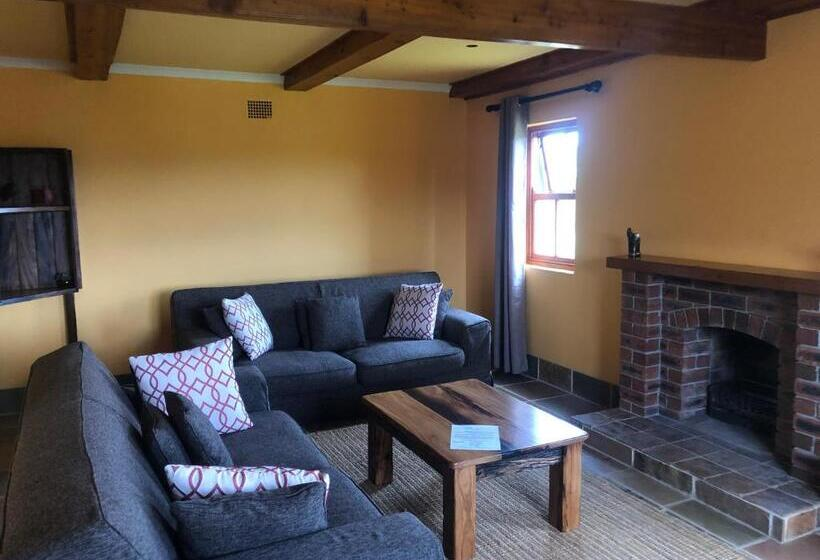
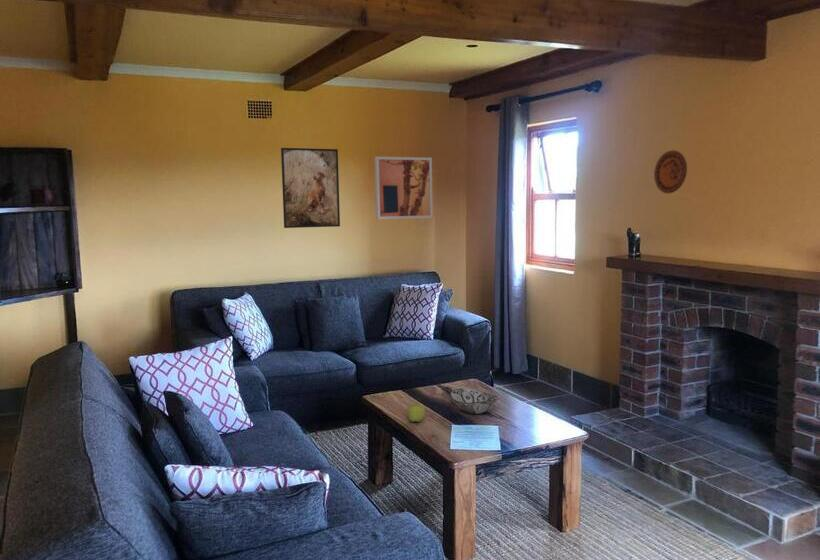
+ wall art (404, 188)
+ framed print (311, 188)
+ decorative plate (670, 172)
+ decorative bowl (474, 402)
+ apple (416, 412)
